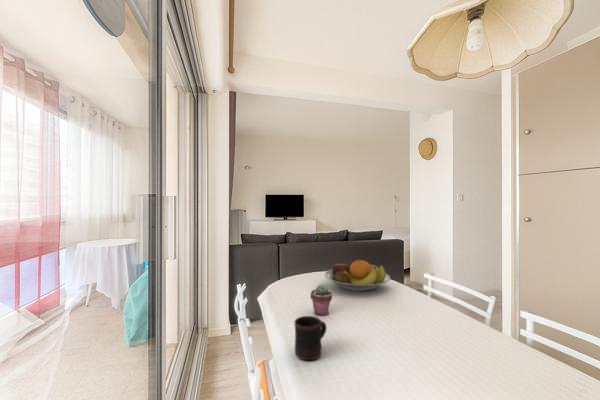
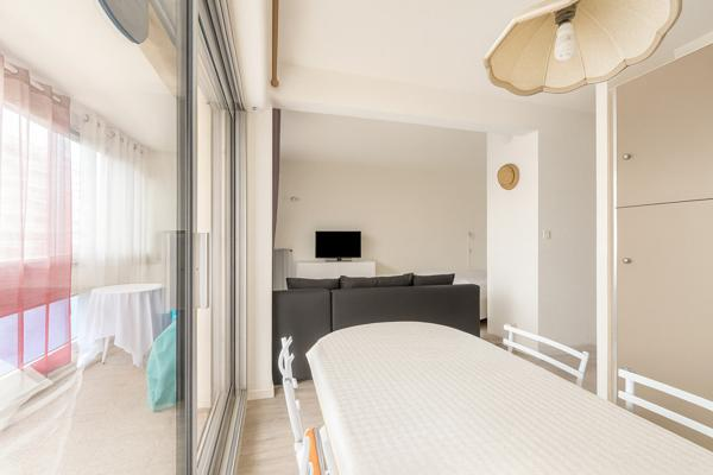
- mug (312, 335)
- fruit bowl (356, 272)
- potted succulent (321, 298)
